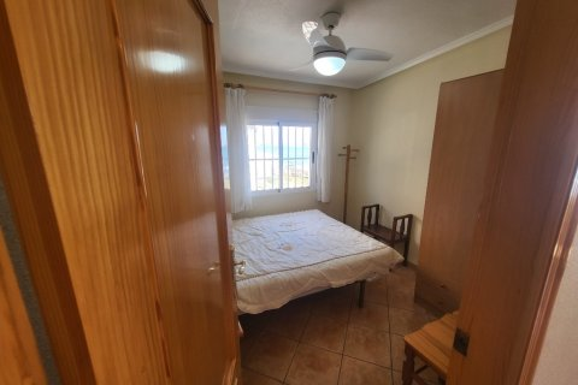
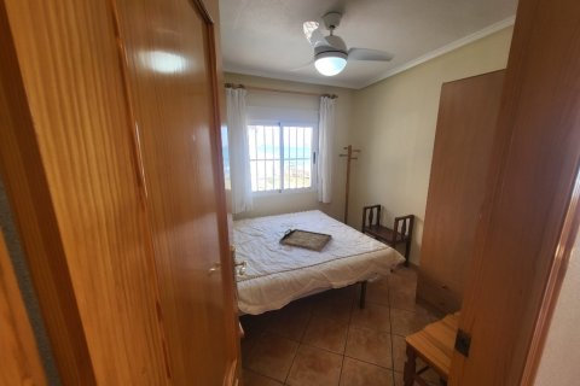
+ serving tray (306, 236)
